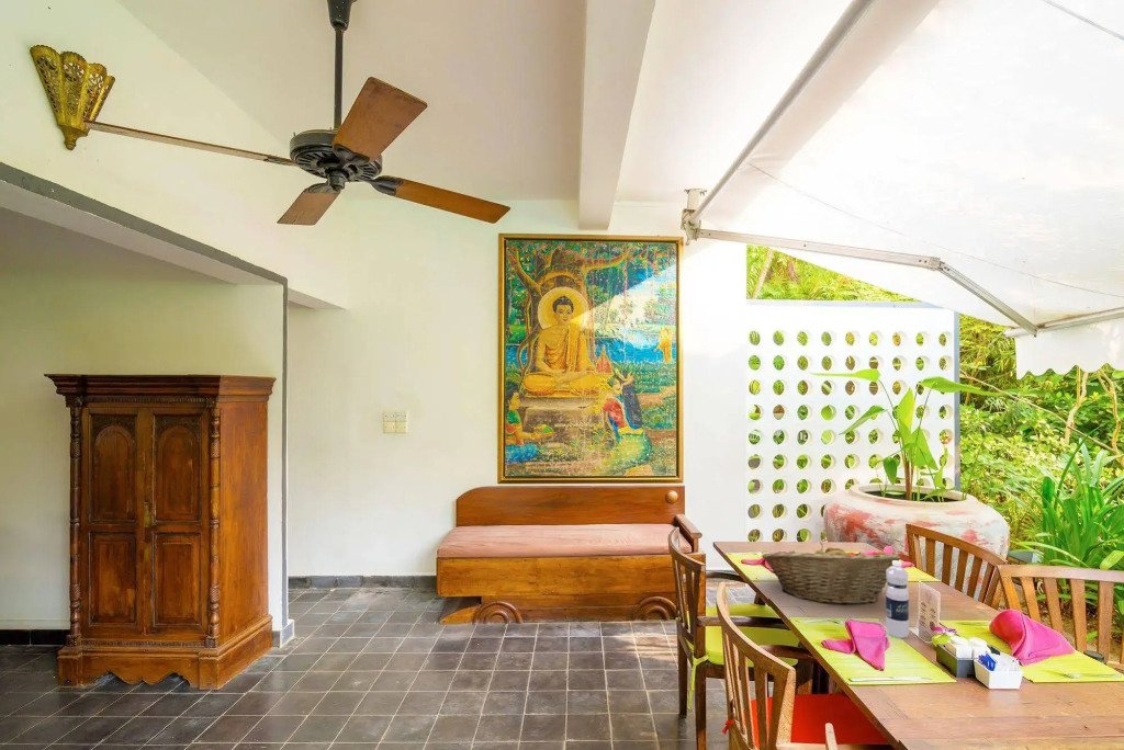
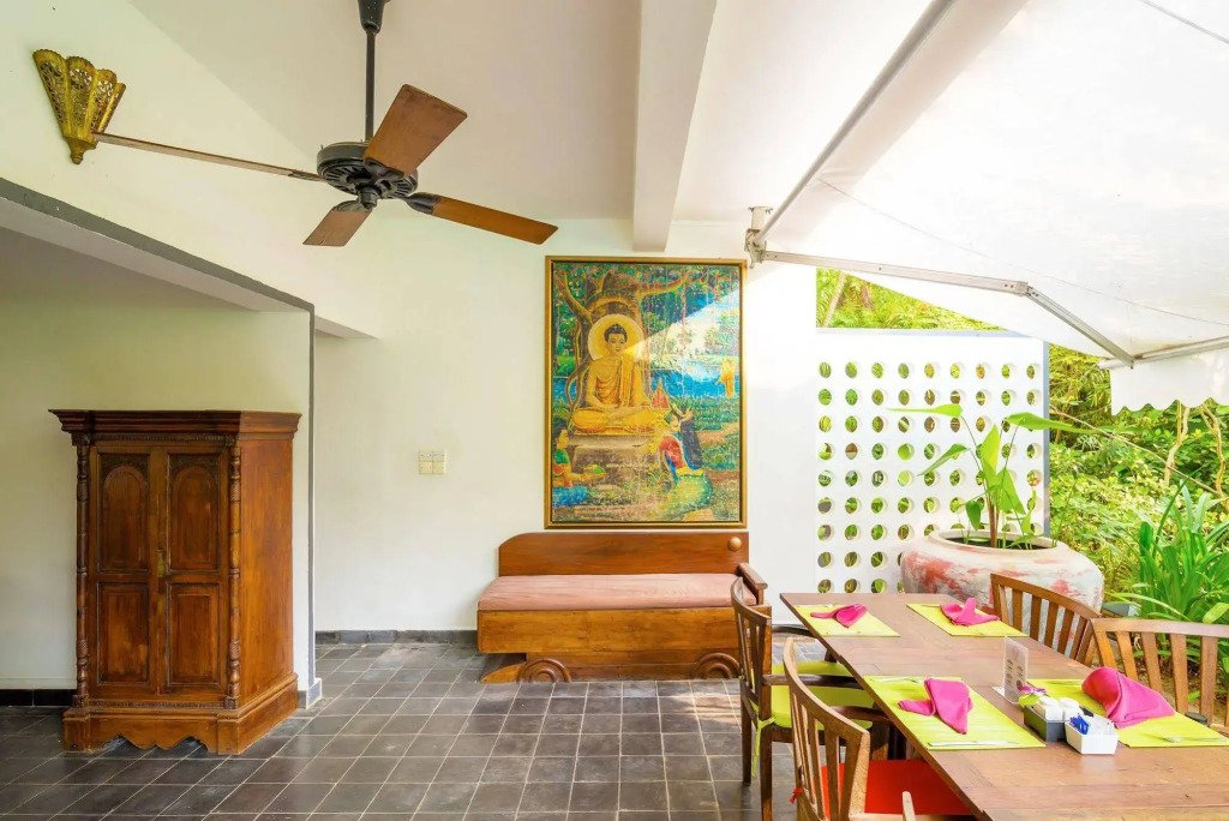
- fruit basket (829, 567)
- water bottle (897, 598)
